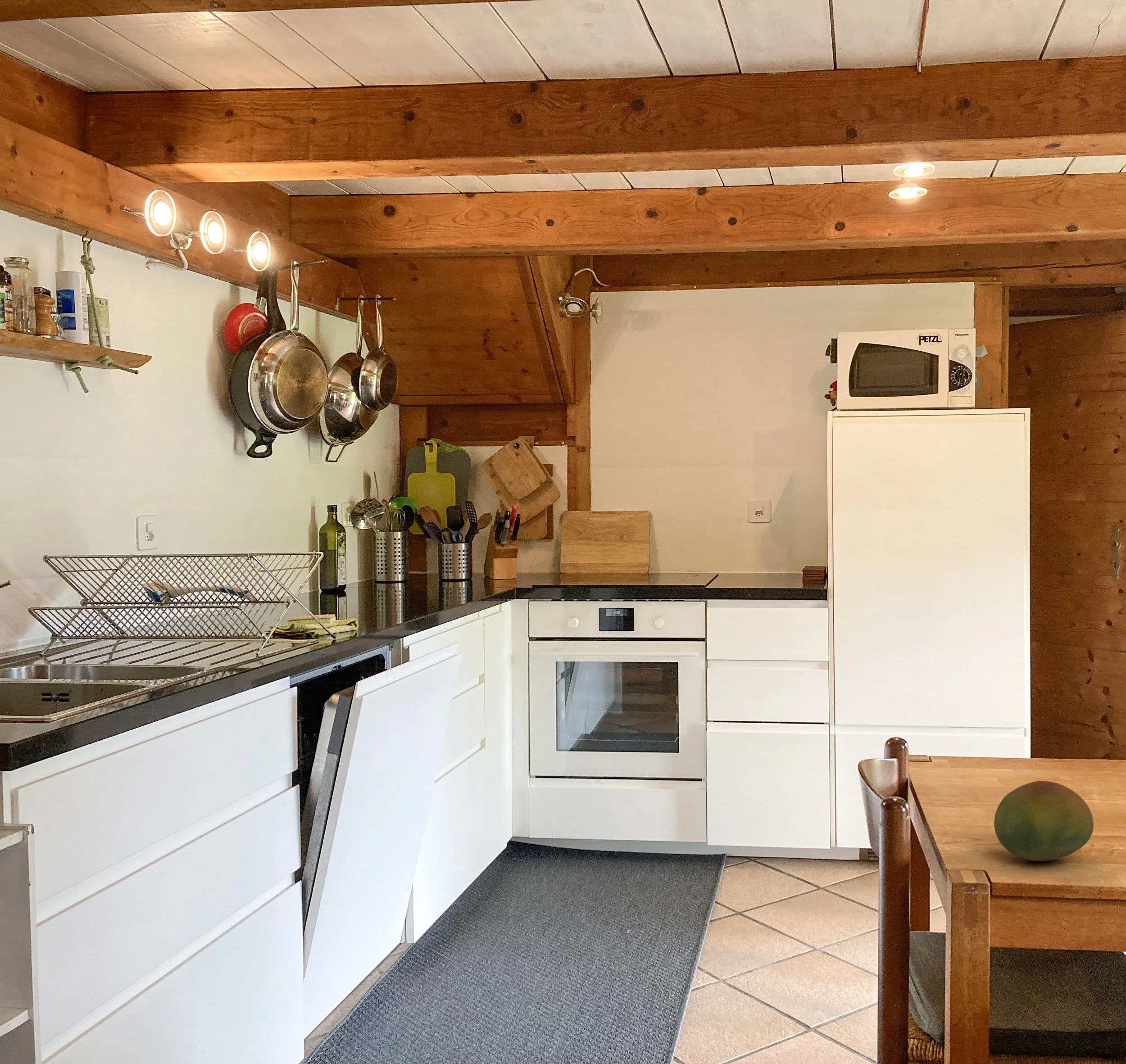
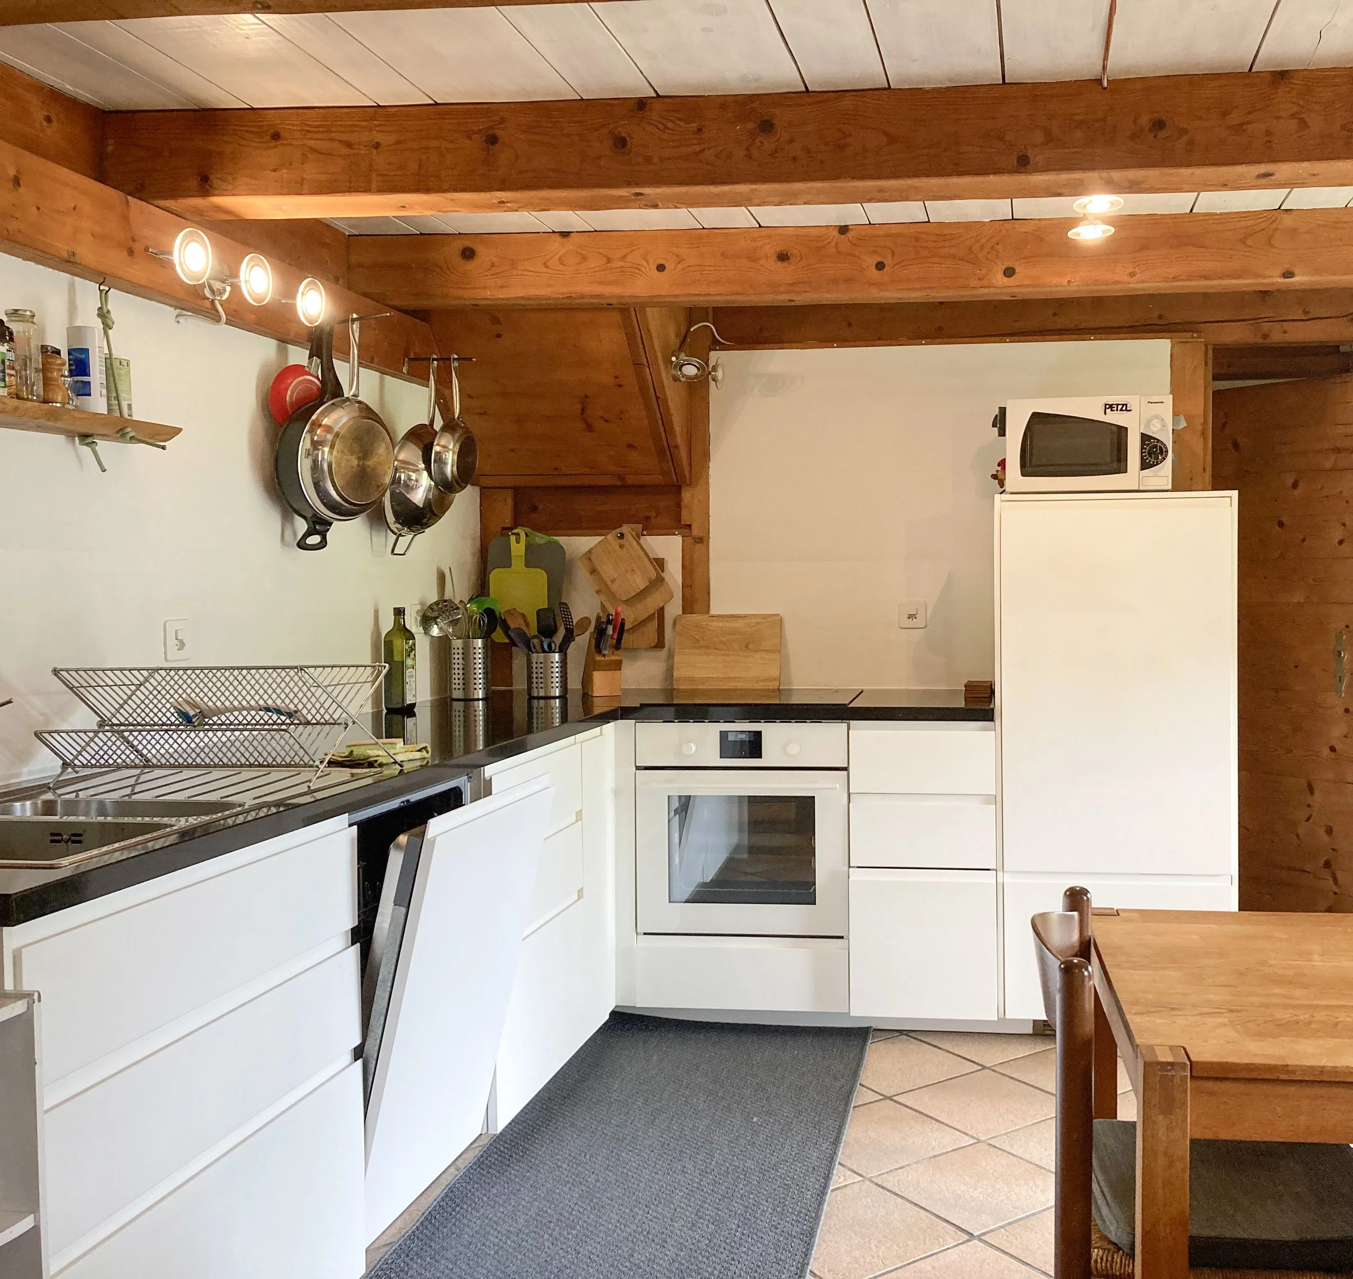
- fruit (1042, 822)
